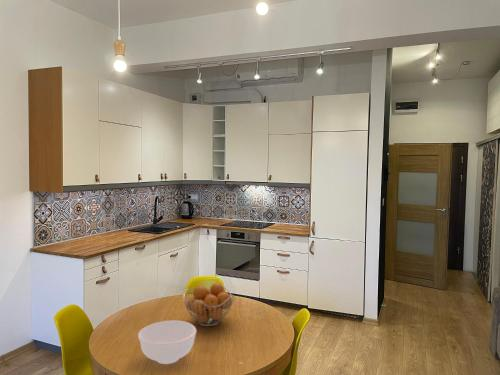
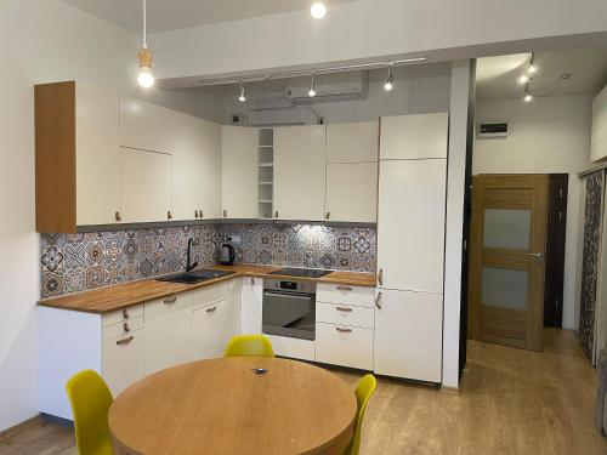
- bowl (167, 344)
- fruit basket (208, 303)
